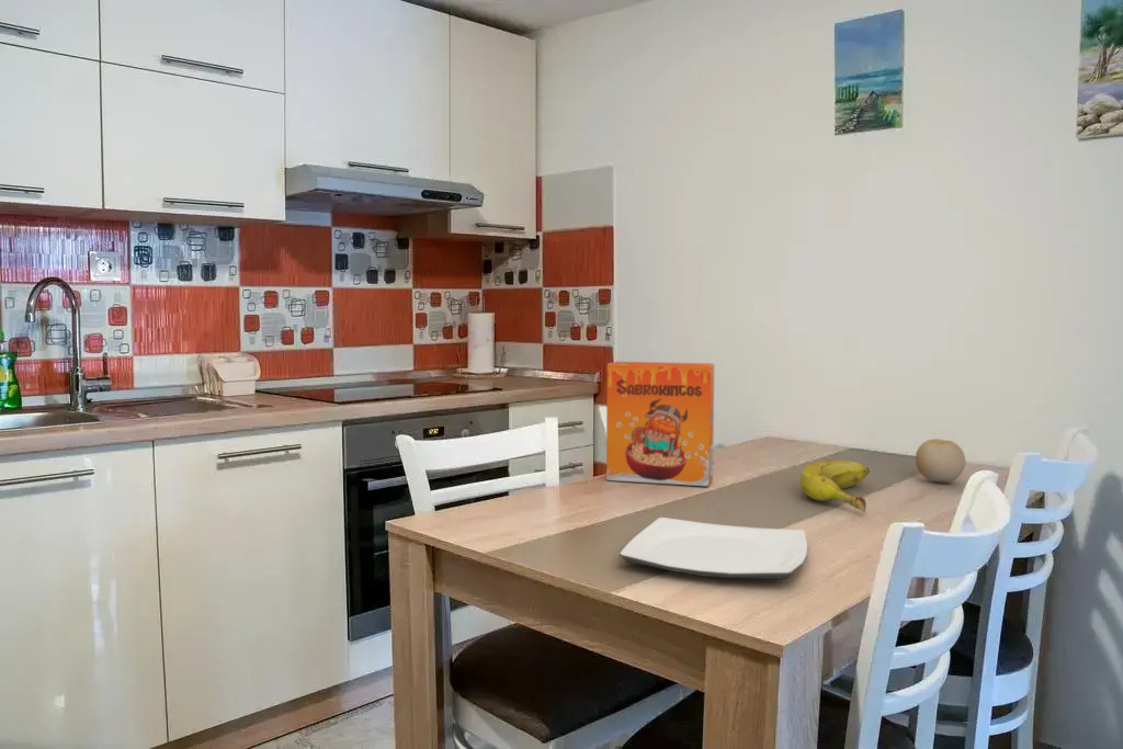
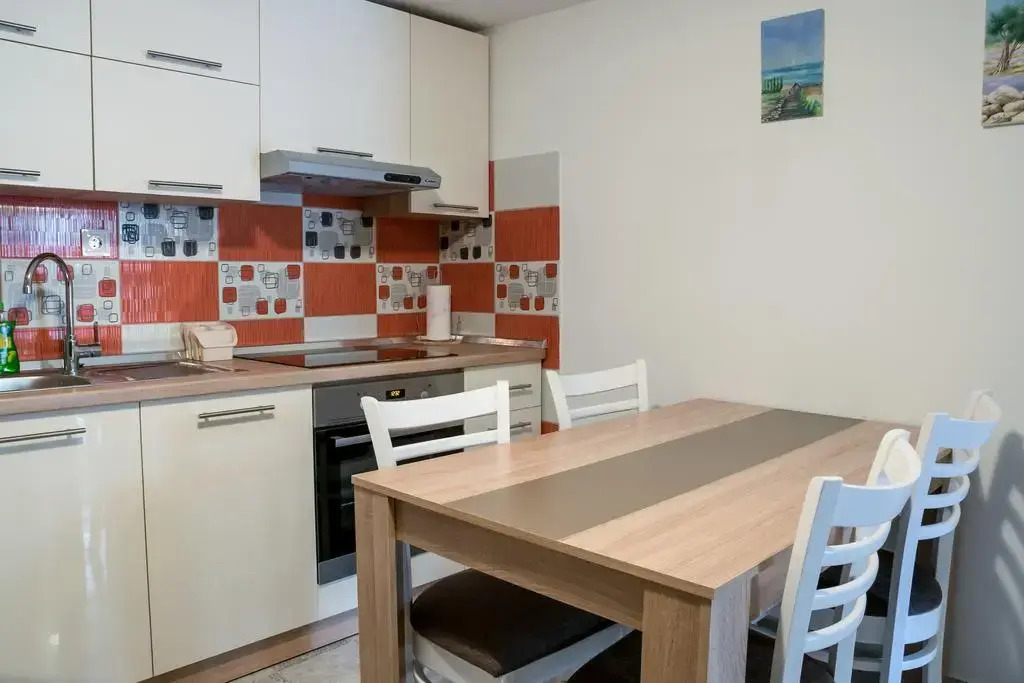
- fruit (940, 461)
- banana (850, 479)
- plate (716, 549)
- cereal box (660, 421)
